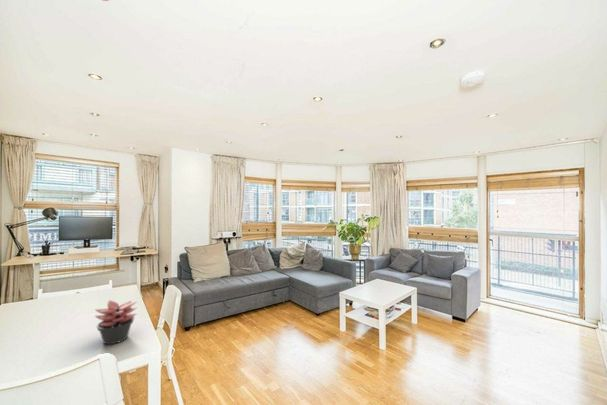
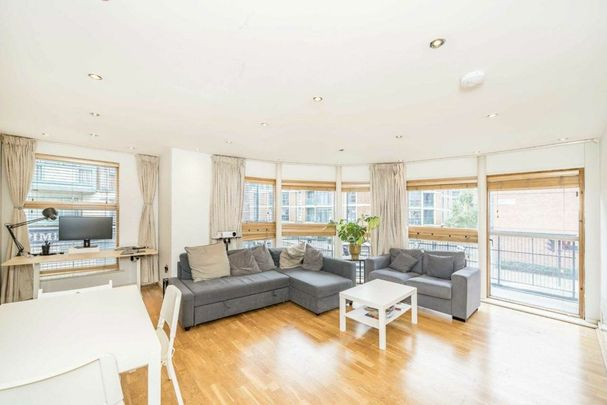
- succulent plant (115, 321)
